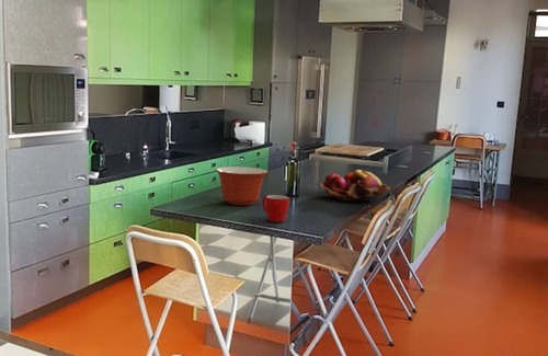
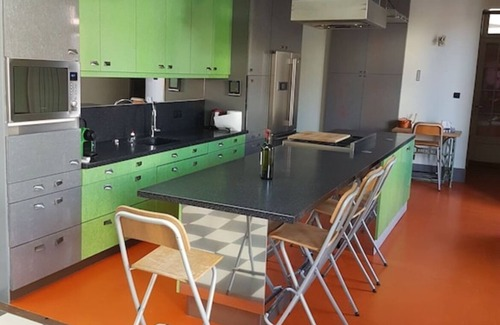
- mixing bowl (241, 186)
- mug (274, 207)
- fruit basket (355, 184)
